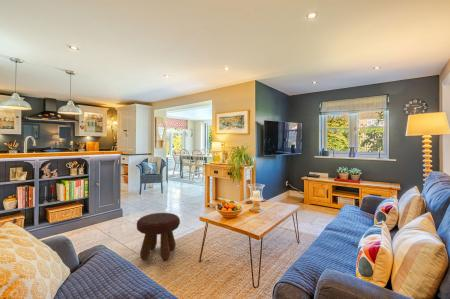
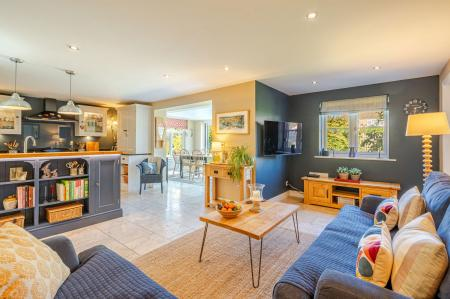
- footstool (158, 234)
